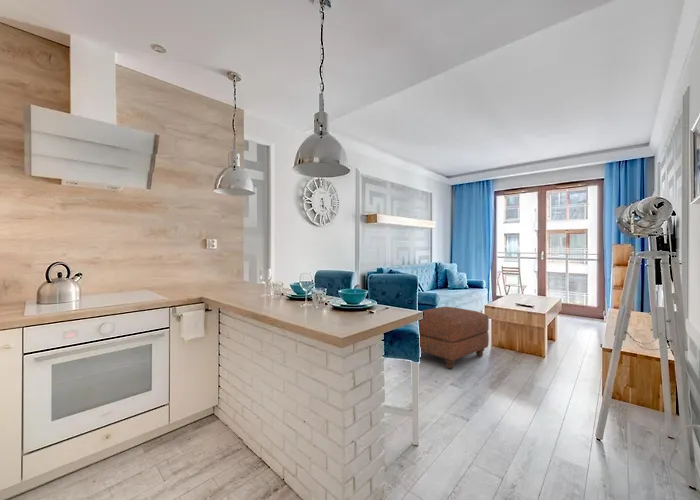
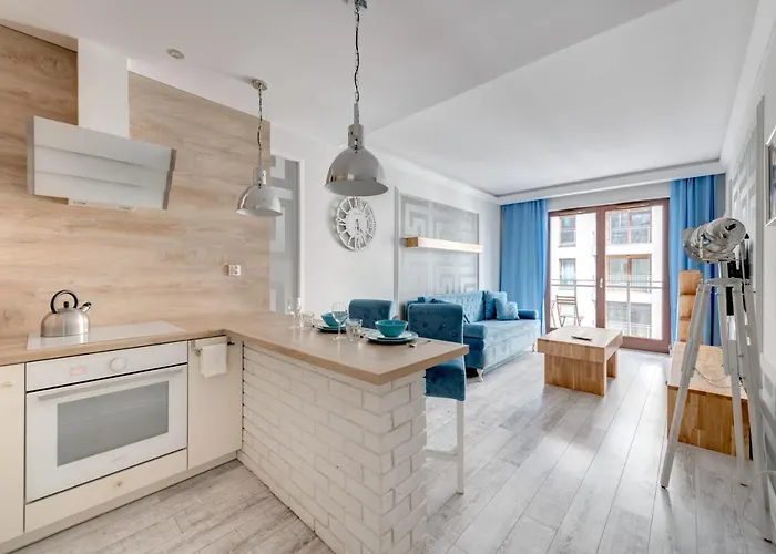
- ottoman (447, 333)
